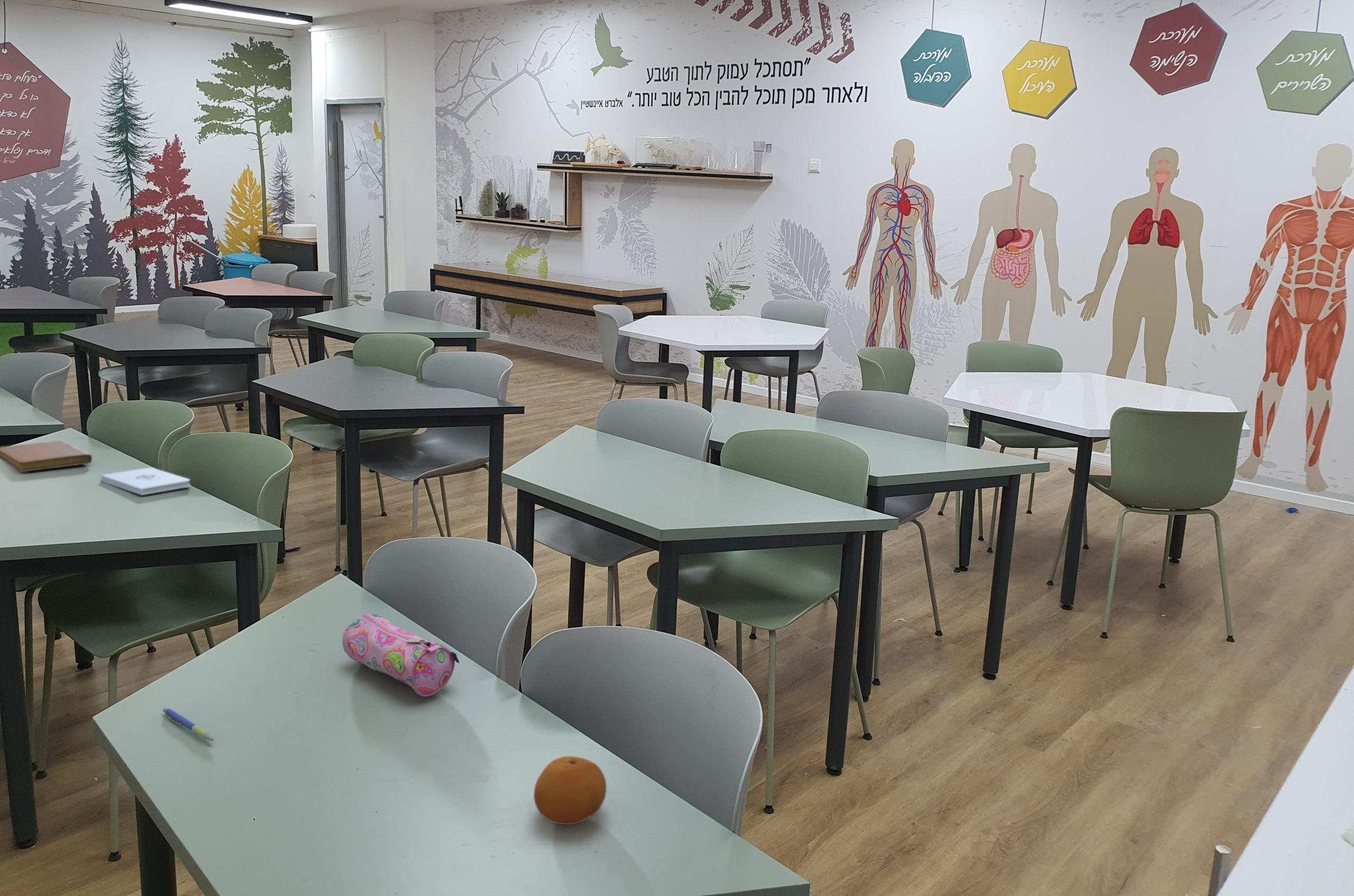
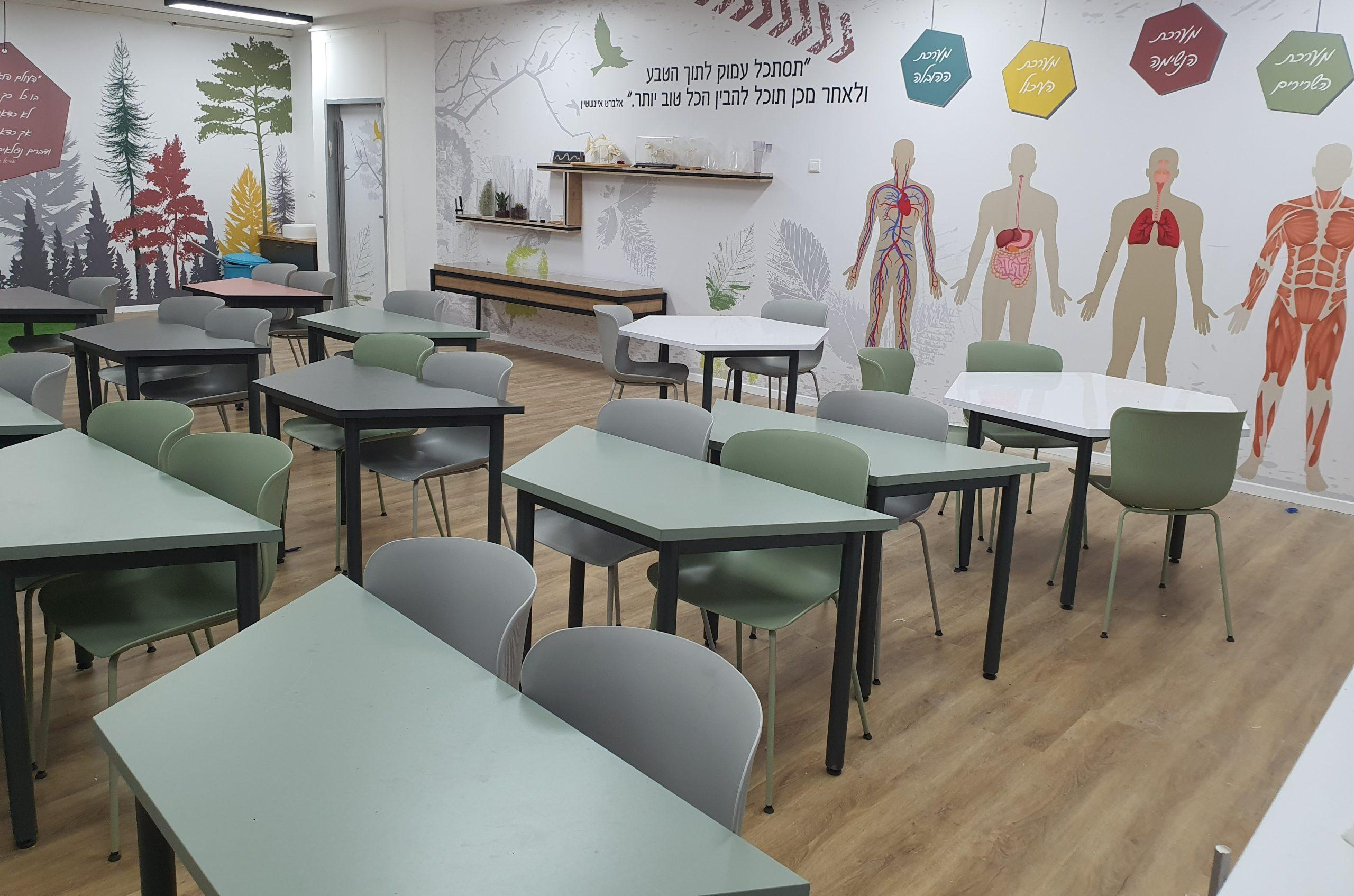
- notebook (43, 455)
- notepad (147, 480)
- fruit (571, 789)
- pencil case (399, 652)
- pen (188, 724)
